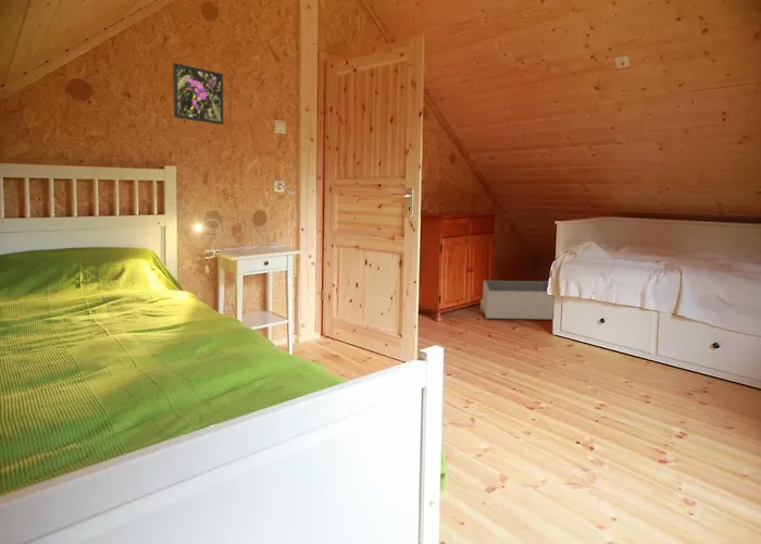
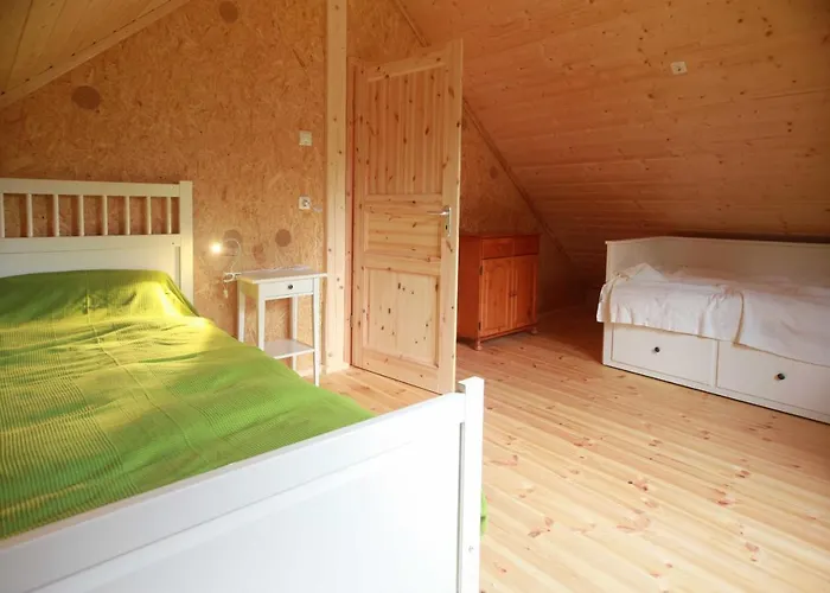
- storage bin (515, 298)
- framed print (199, 95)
